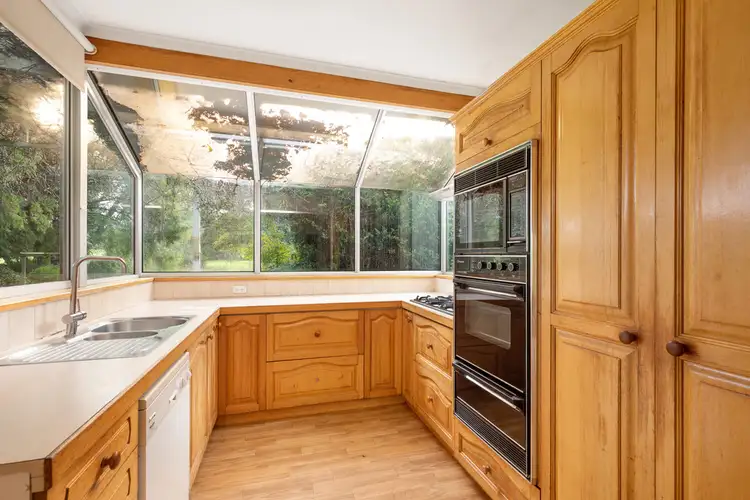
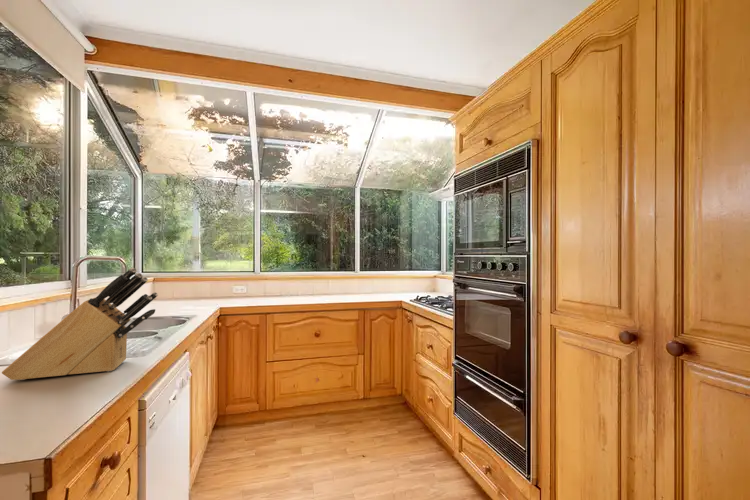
+ knife block (88, 319)
